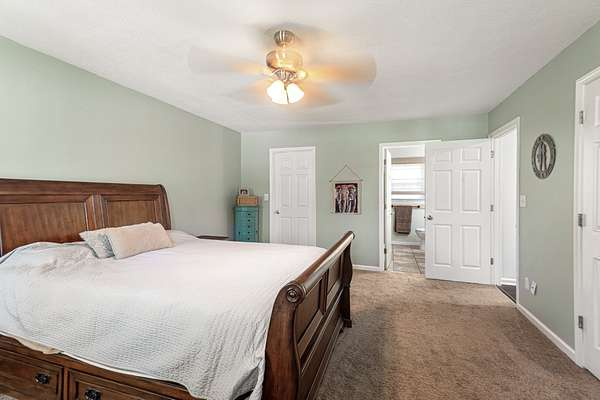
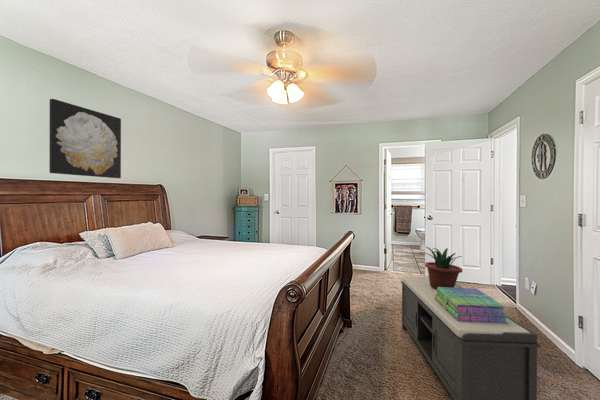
+ potted plant (437, 268)
+ stack of books (467, 302)
+ wall art (88, 142)
+ bench (450, 331)
